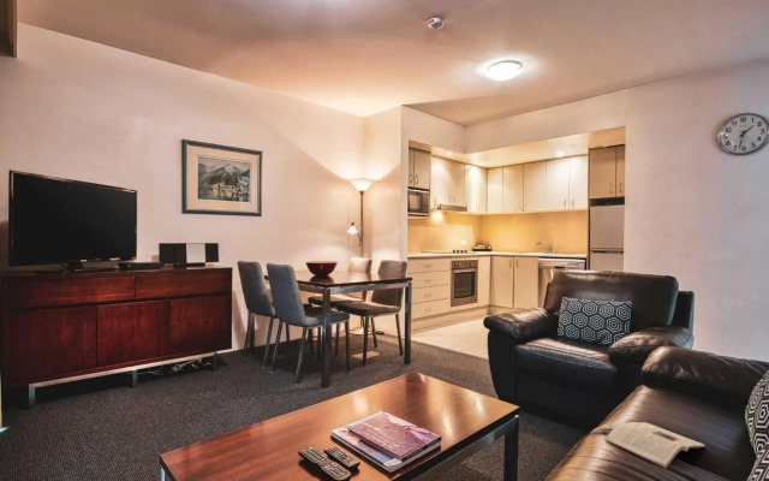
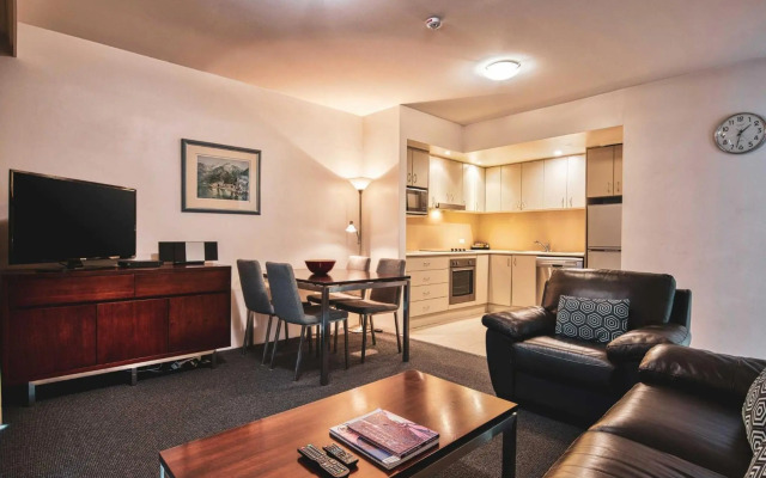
- magazine (654, 437)
